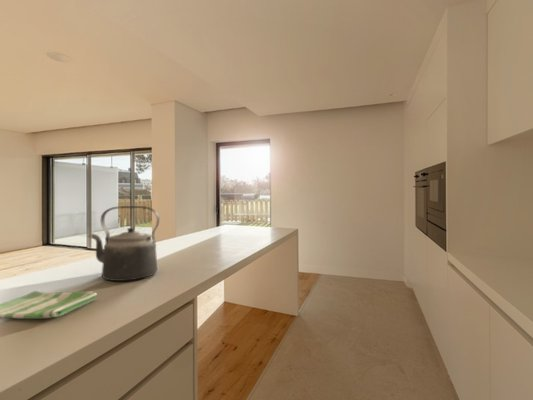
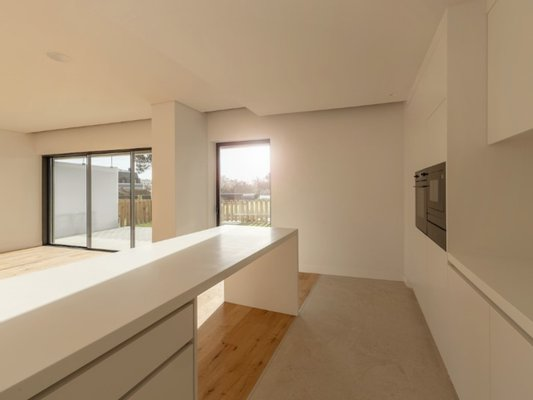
- dish towel (43, 303)
- kettle (125, 240)
